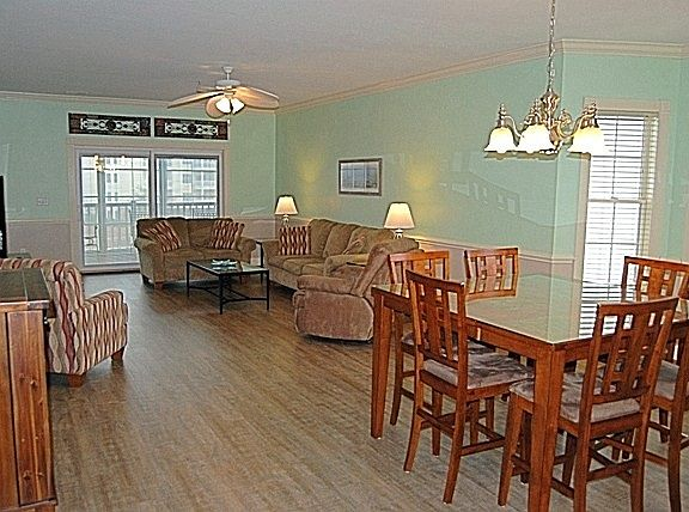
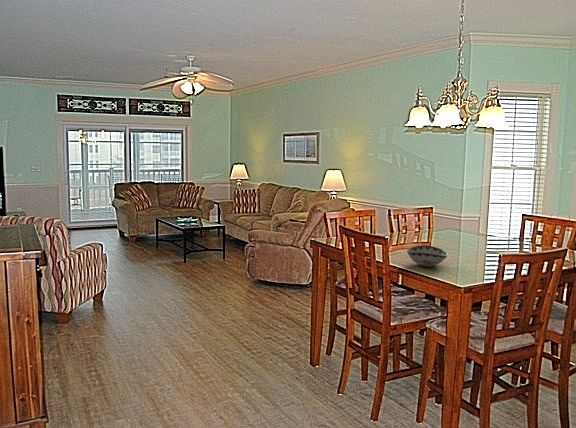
+ decorative bowl (426, 257)
